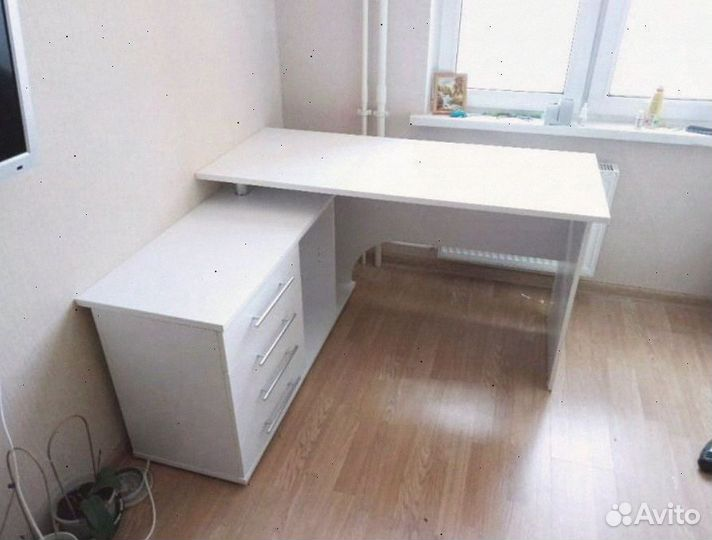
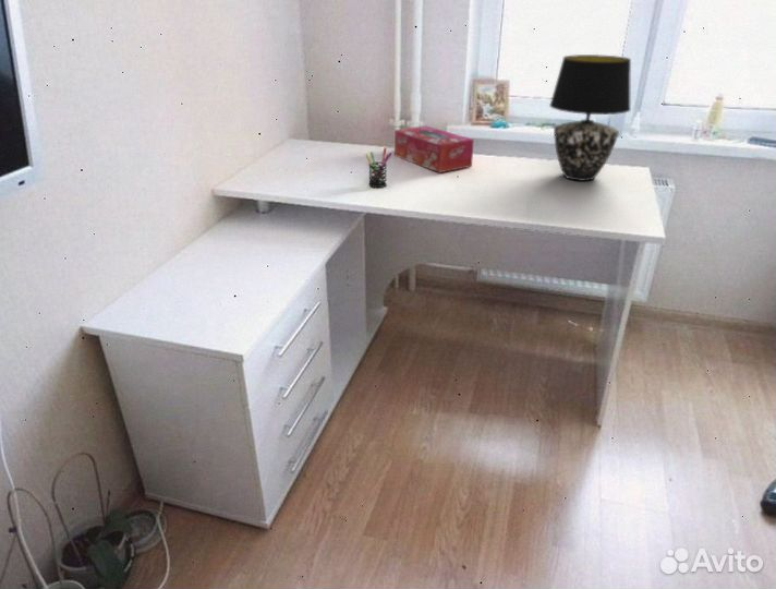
+ tissue box (432, 147)
+ table lamp (587, 120)
+ pen holder (377, 167)
